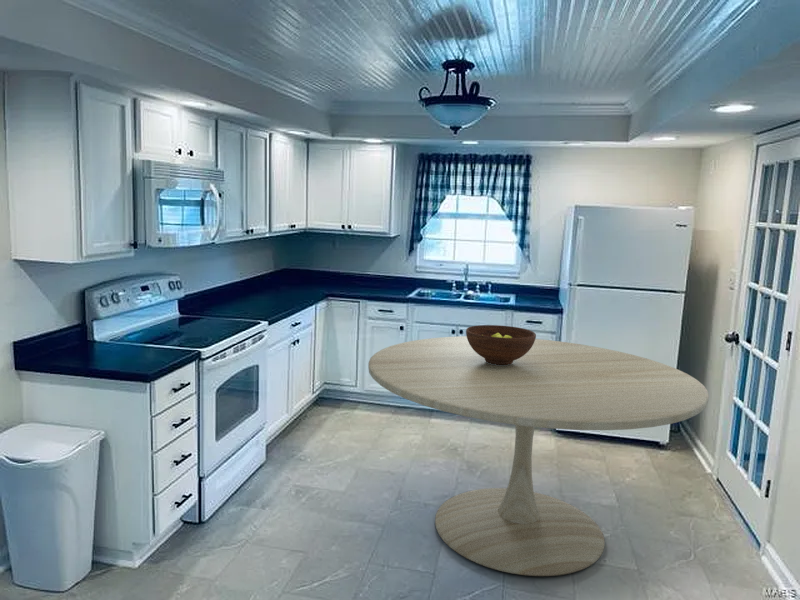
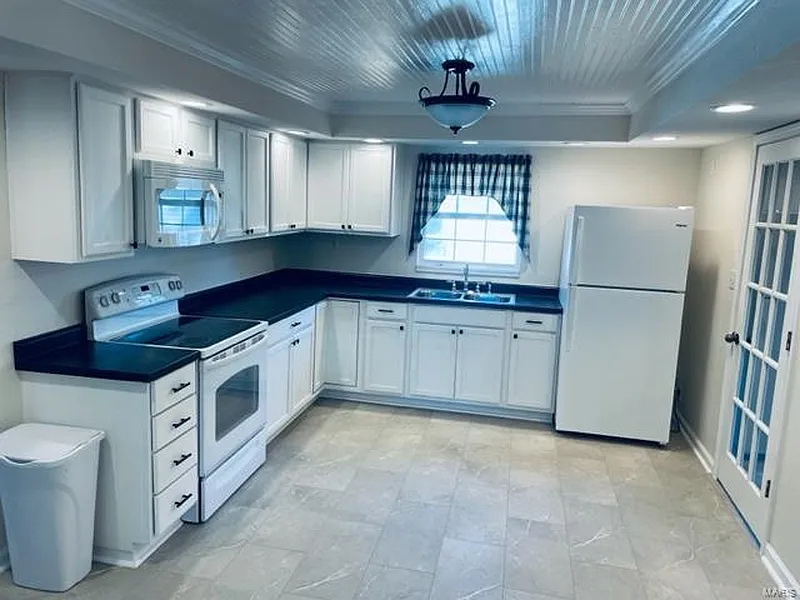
- dining table (523, 449)
- fruit bowl (499, 346)
